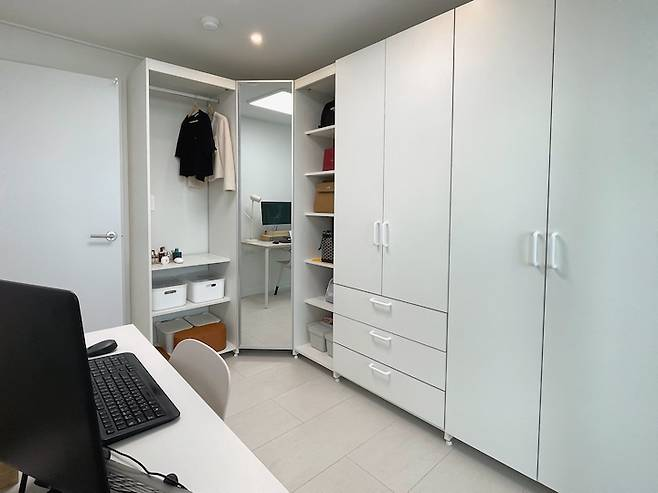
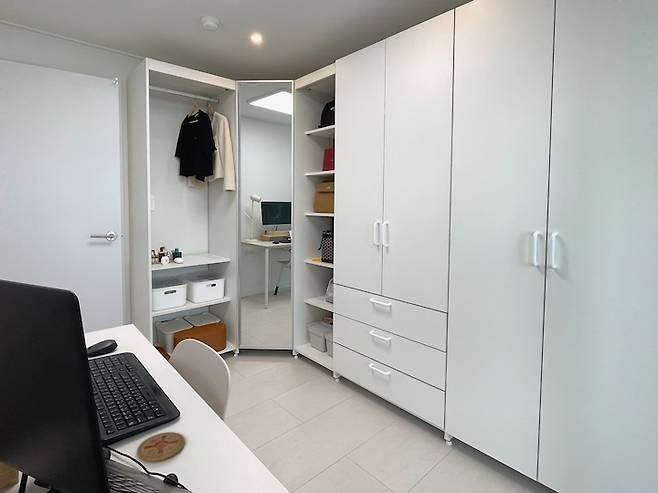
+ coaster (161, 445)
